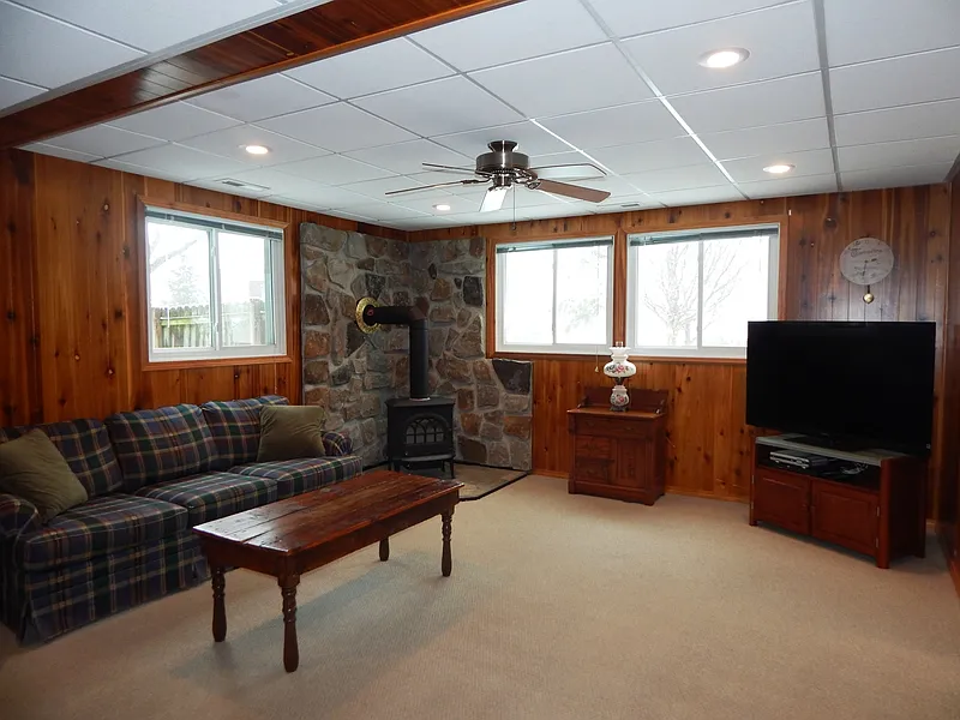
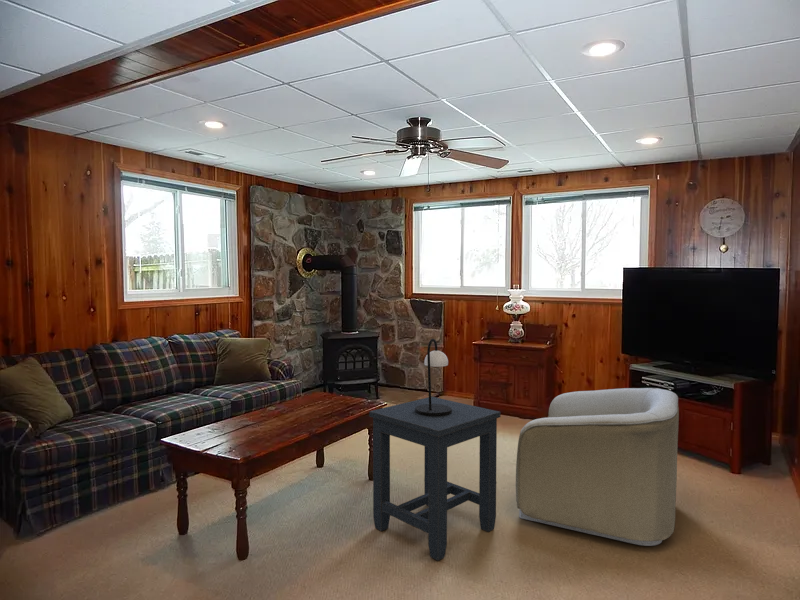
+ table lamp (430, 374)
+ armchair (597, 450)
+ side table (434, 470)
